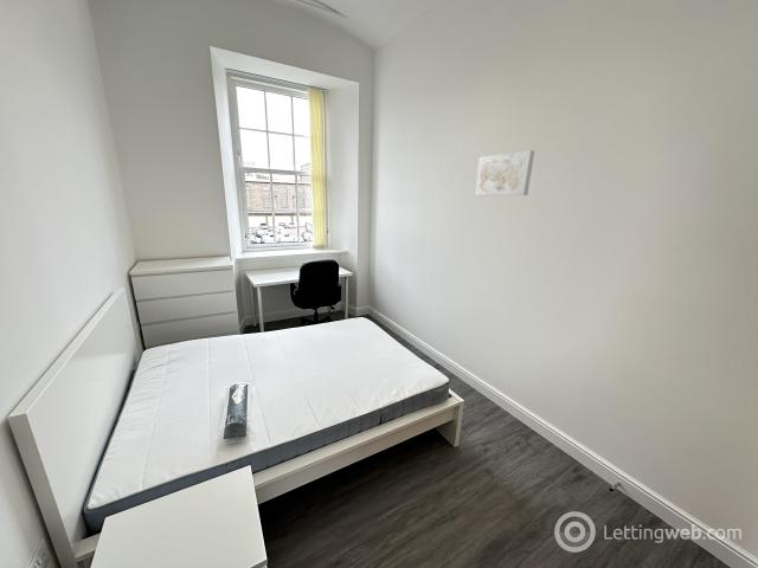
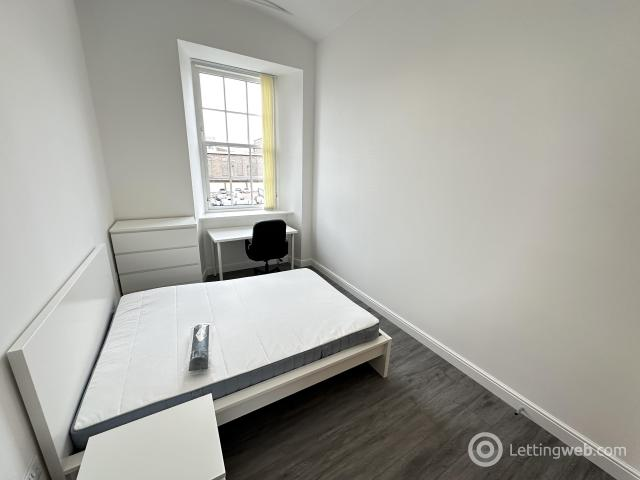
- wall art (501, 175)
